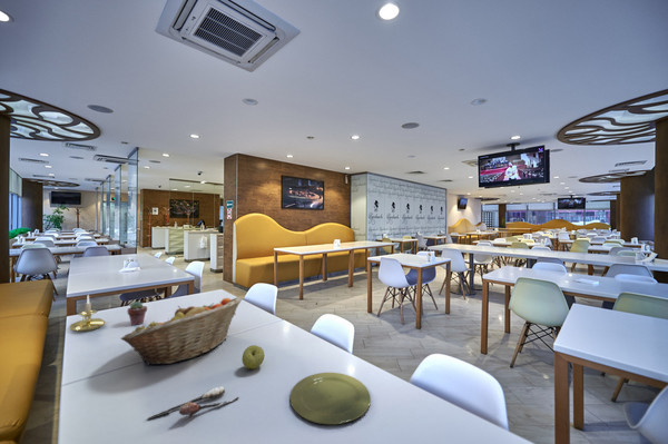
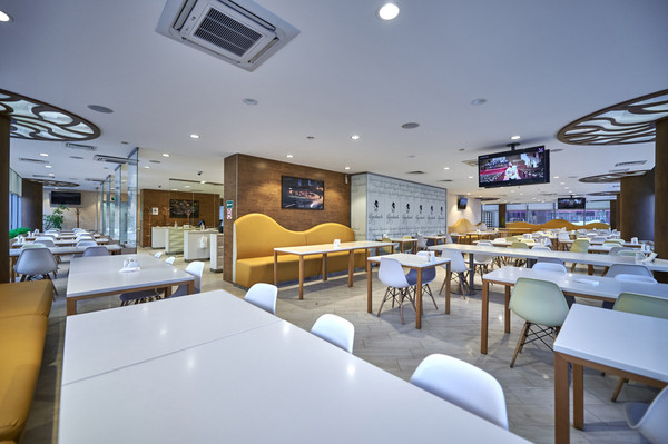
- apple (253, 356)
- spoon (195, 401)
- candle holder (87, 309)
- fruit basket (189, 324)
- plate (330, 395)
- potted succulent (137, 312)
